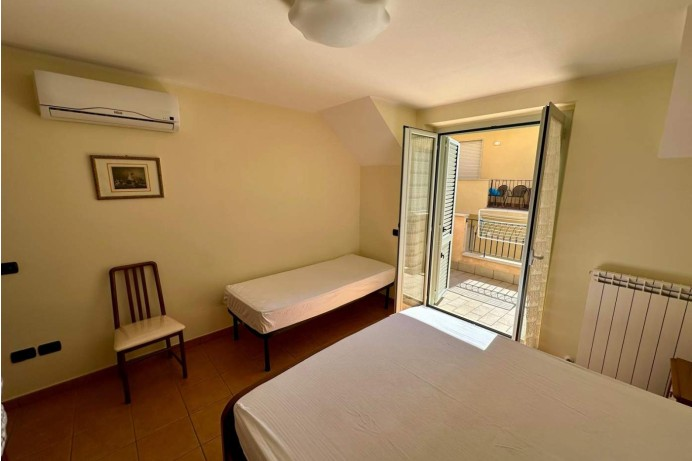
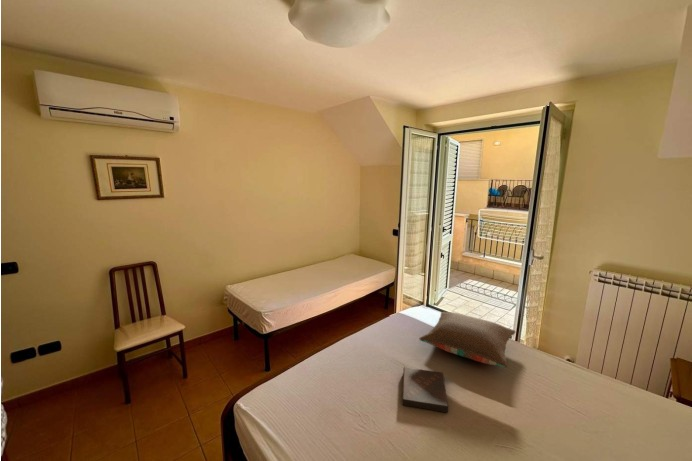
+ pillow (468, 334)
+ book (423, 387)
